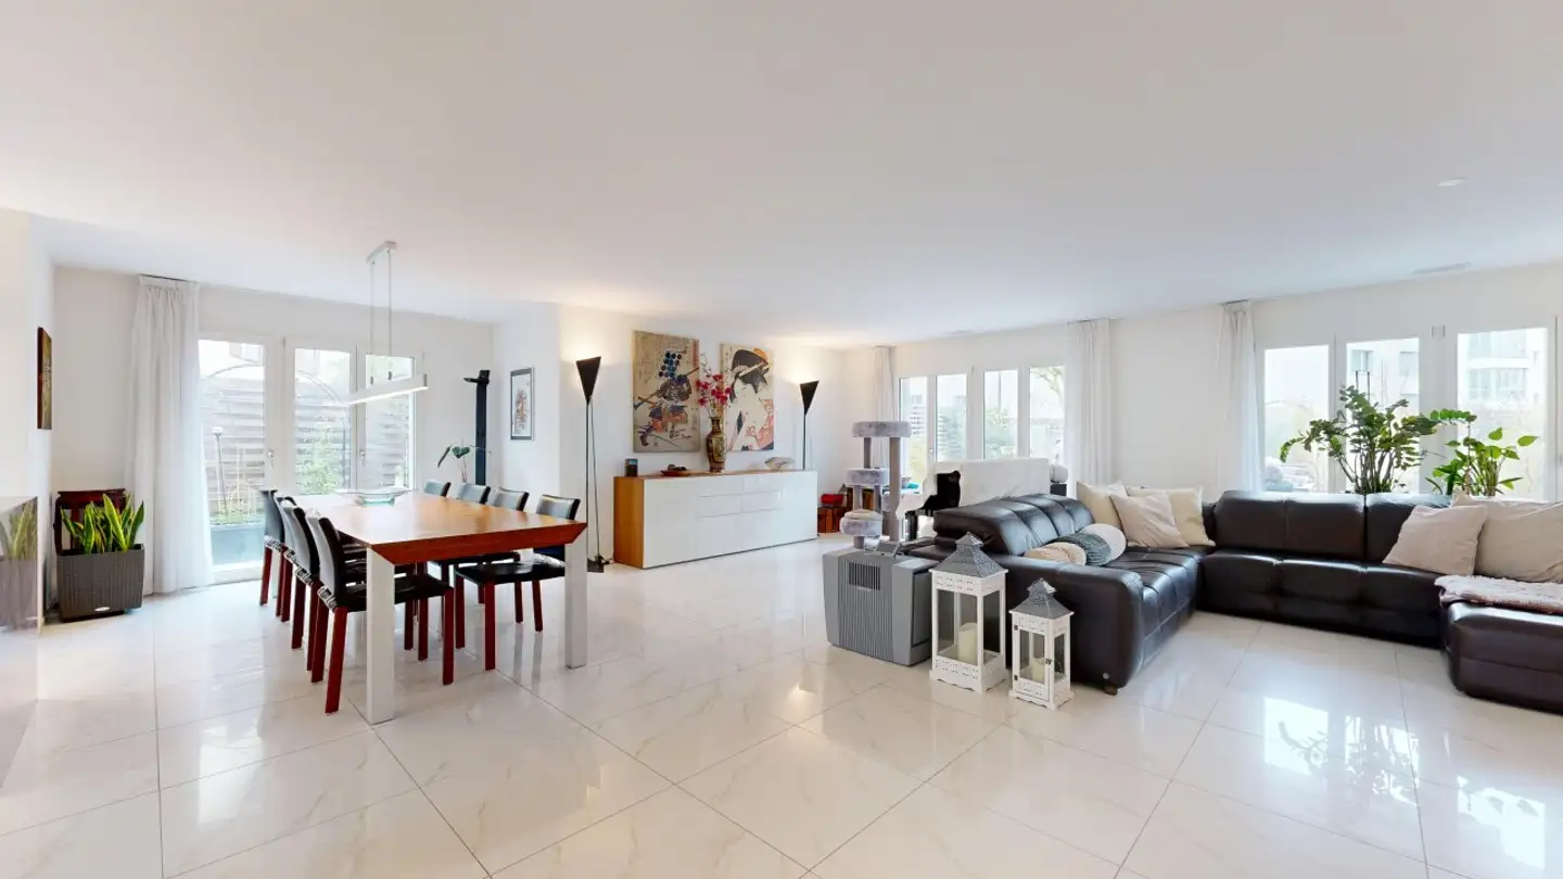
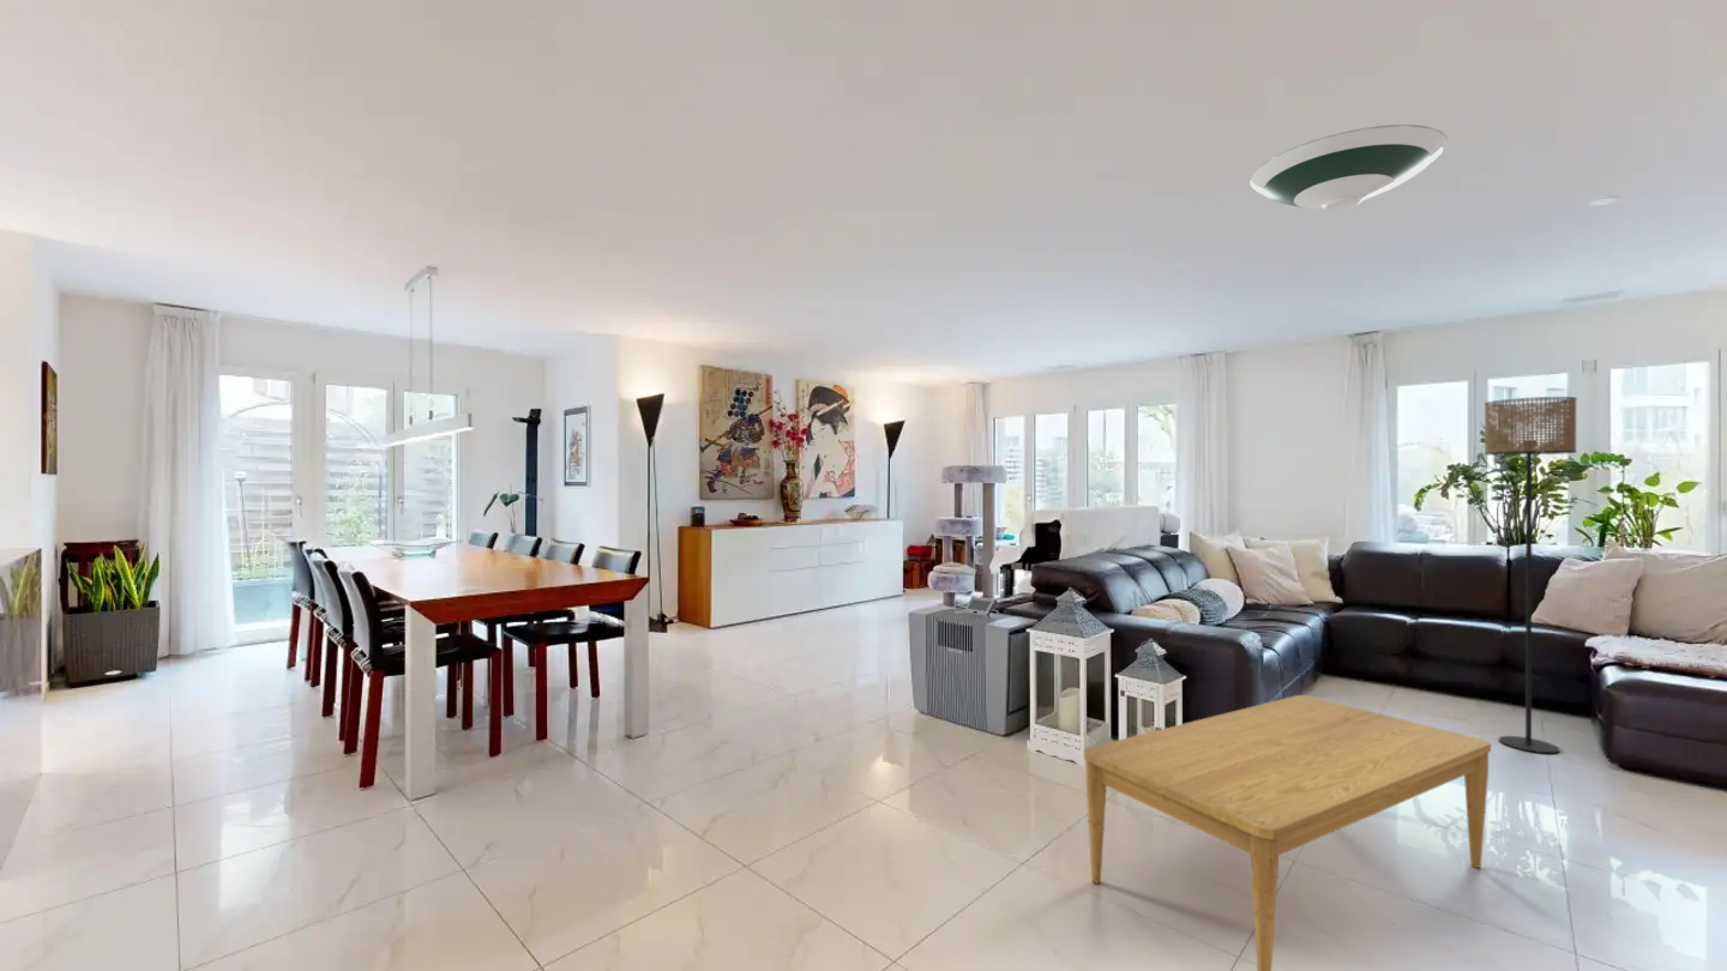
+ floor lamp (1528, 573)
+ coffee table (1289, 809)
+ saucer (1342, 185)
